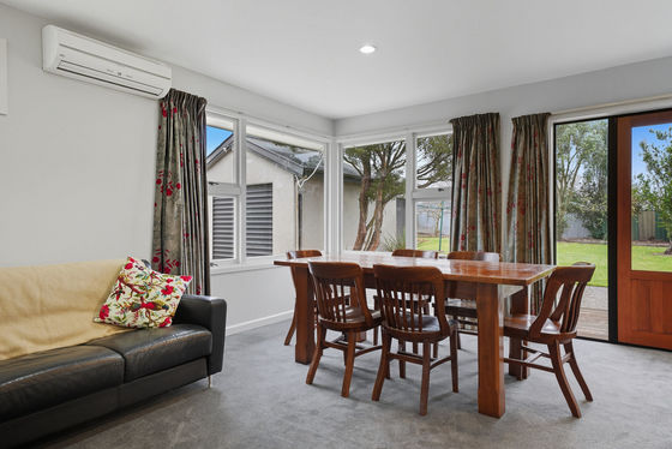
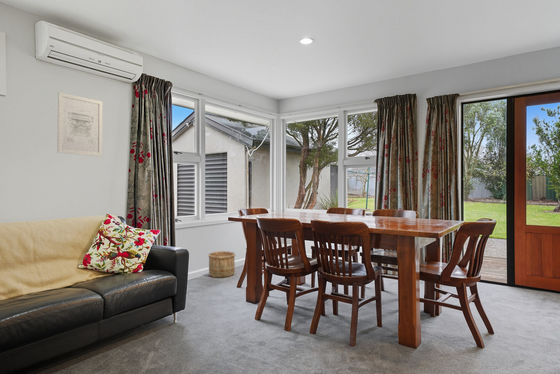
+ wall art (81, 125)
+ wooden bucket (221, 264)
